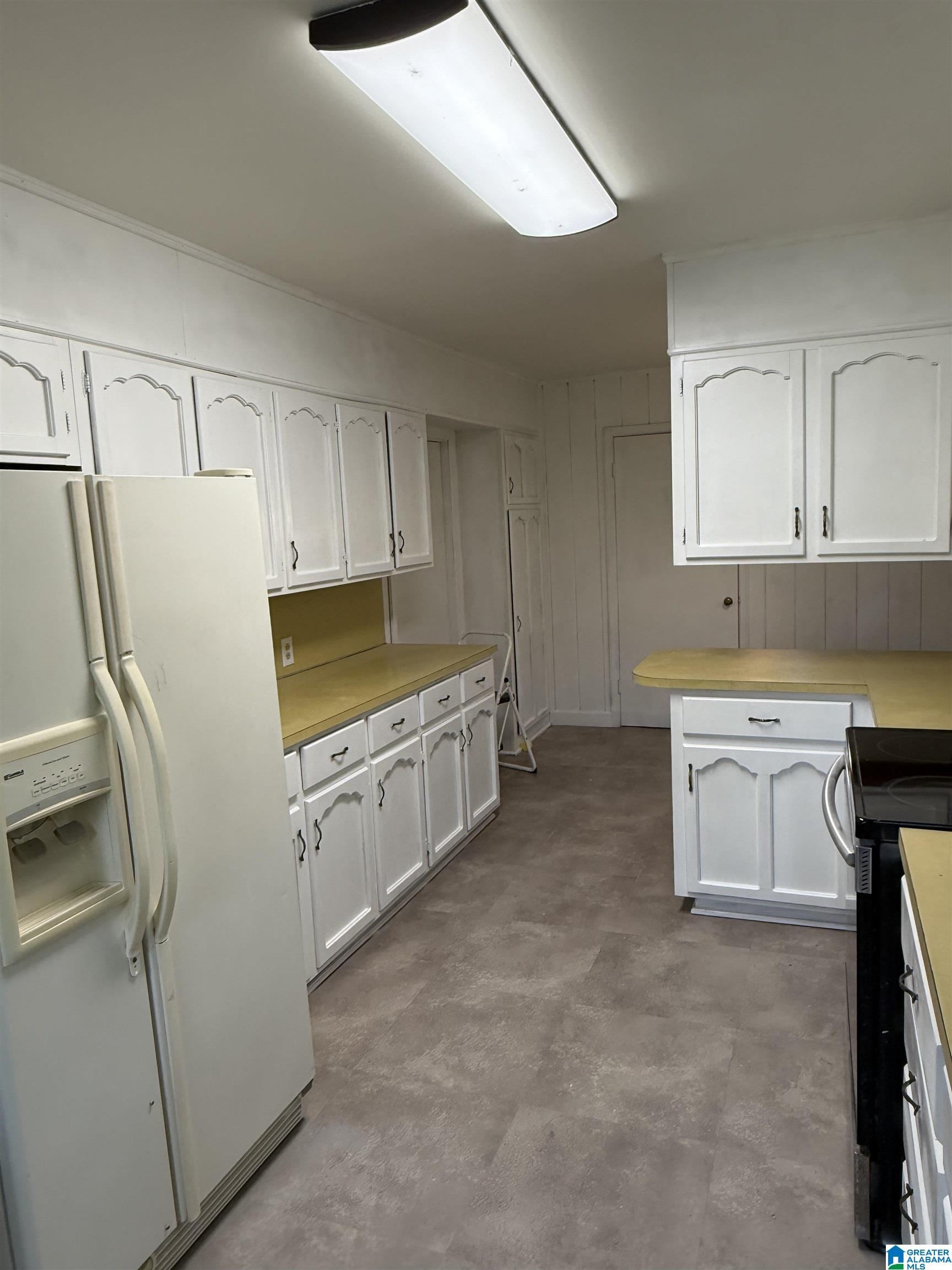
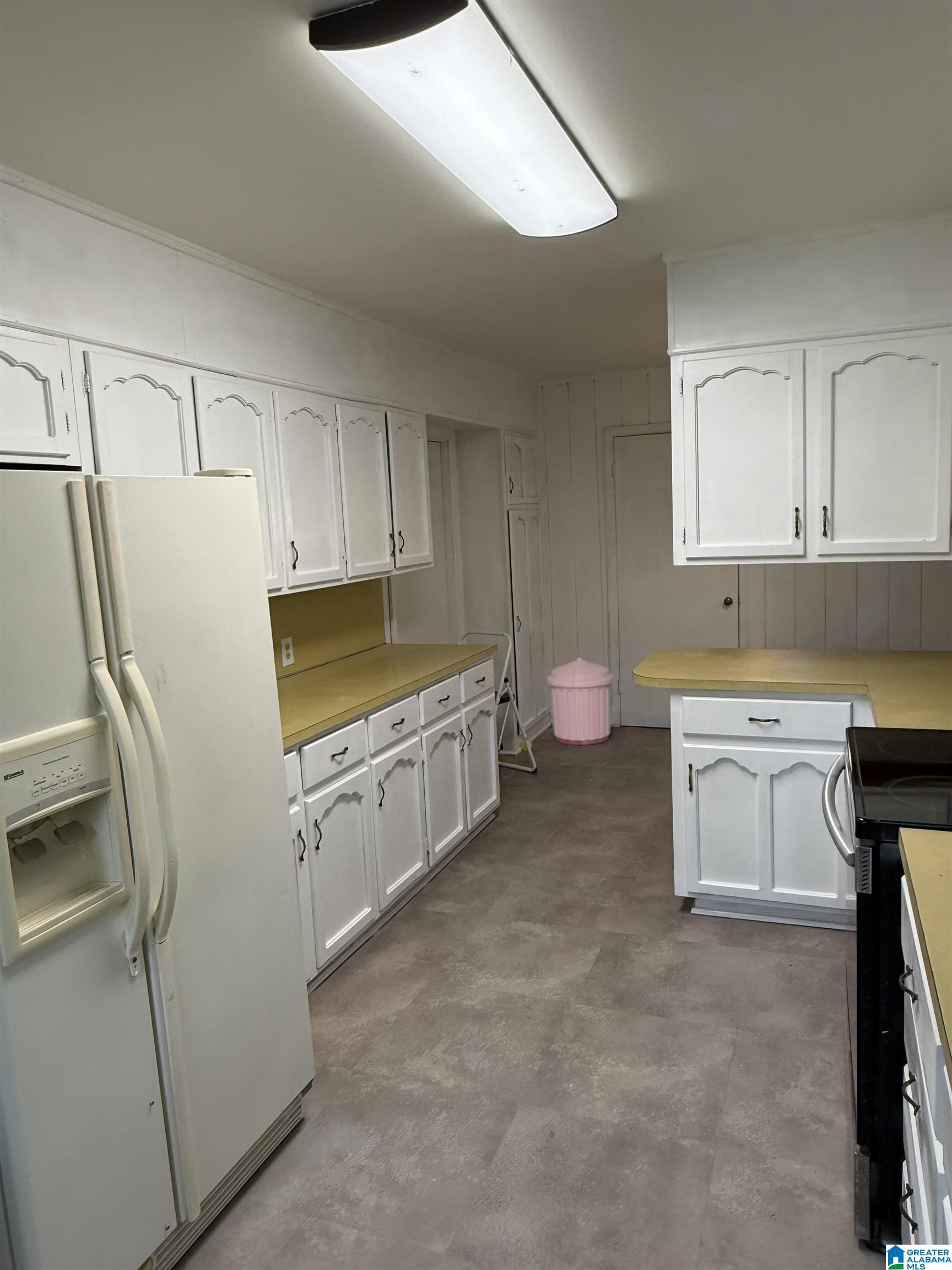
+ trash can (581, 698)
